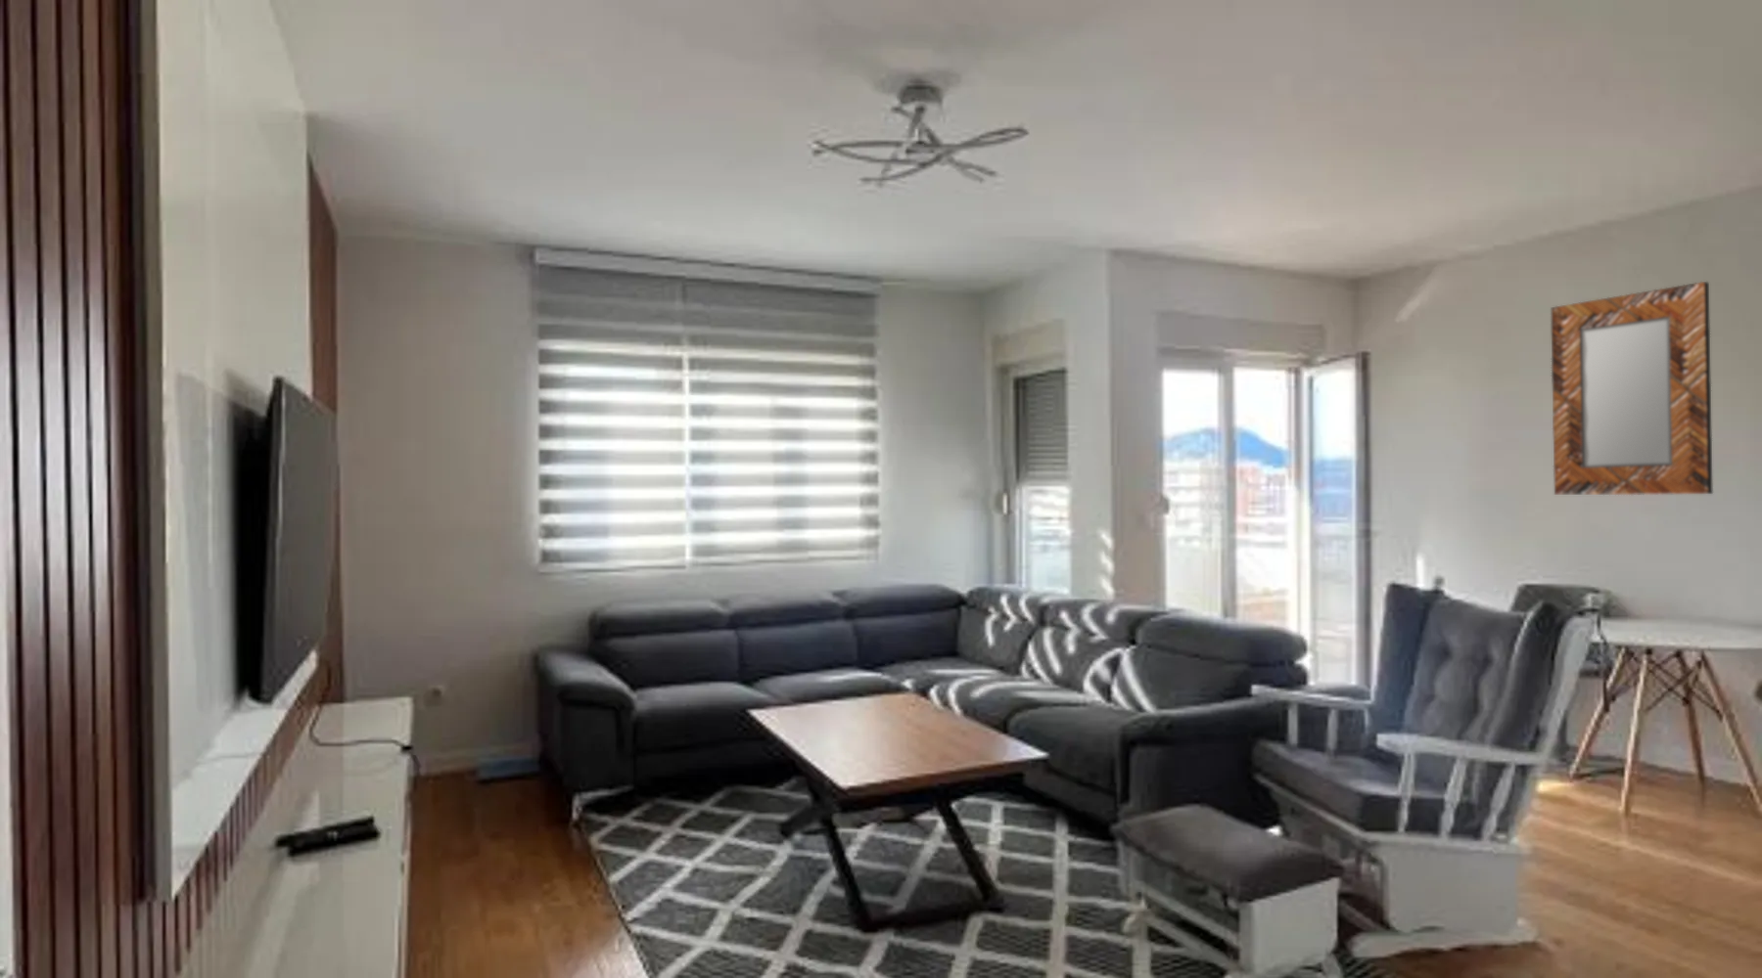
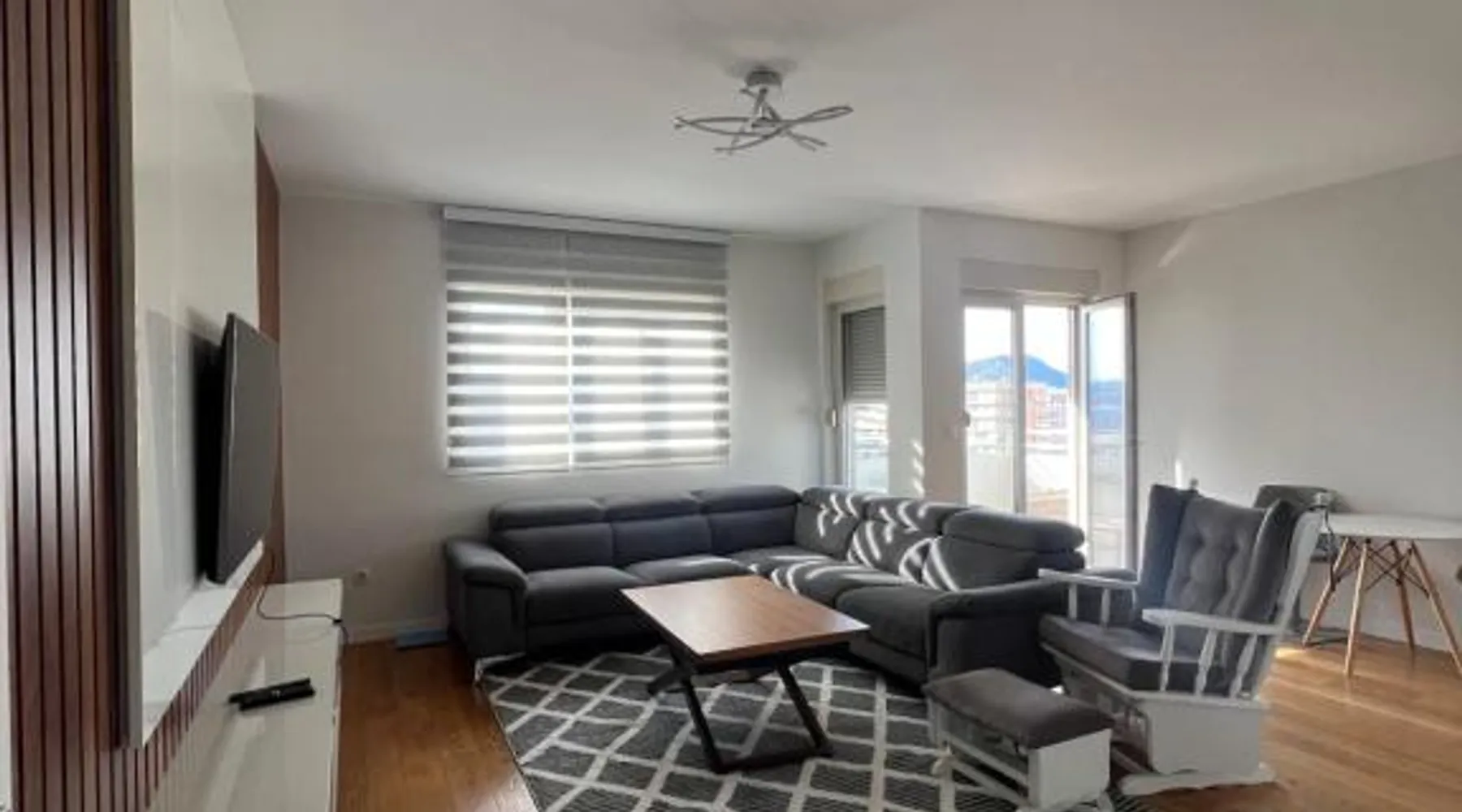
- home mirror (1626, 394)
